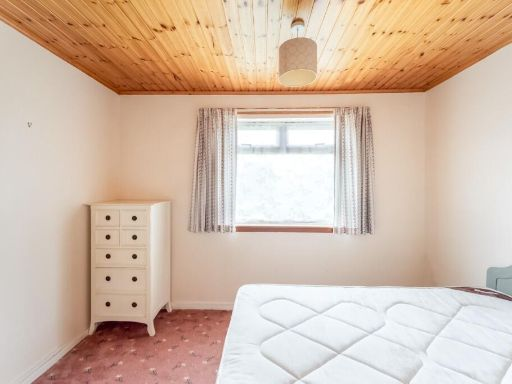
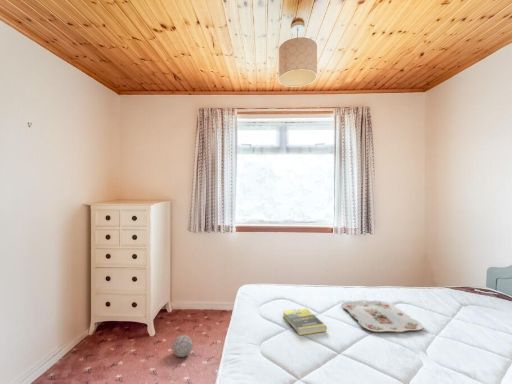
+ decorative ball (182, 345)
+ serving tray (378, 315)
+ book (303, 320)
